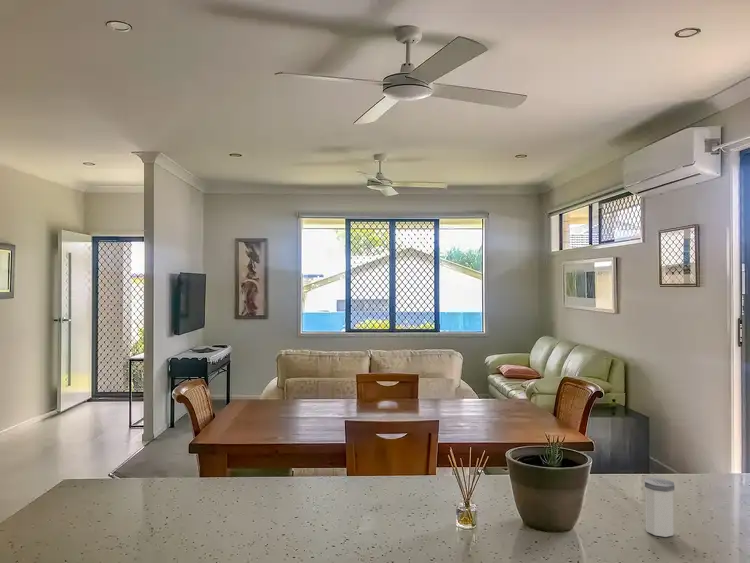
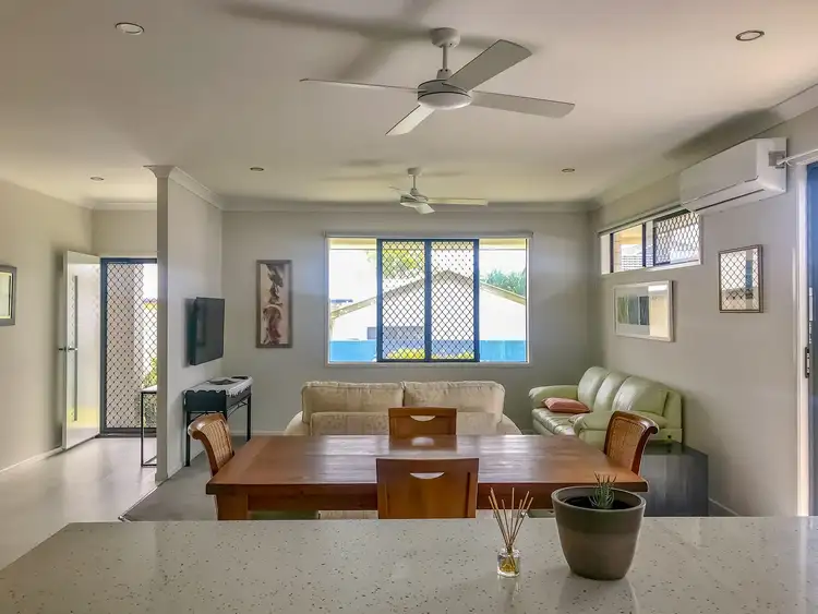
- salt shaker (659, 506)
